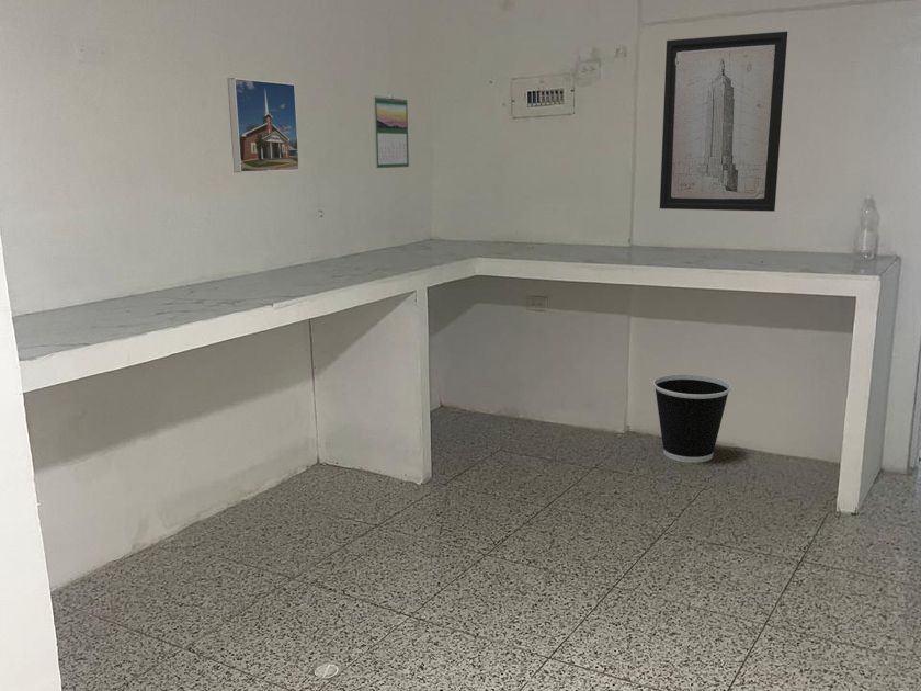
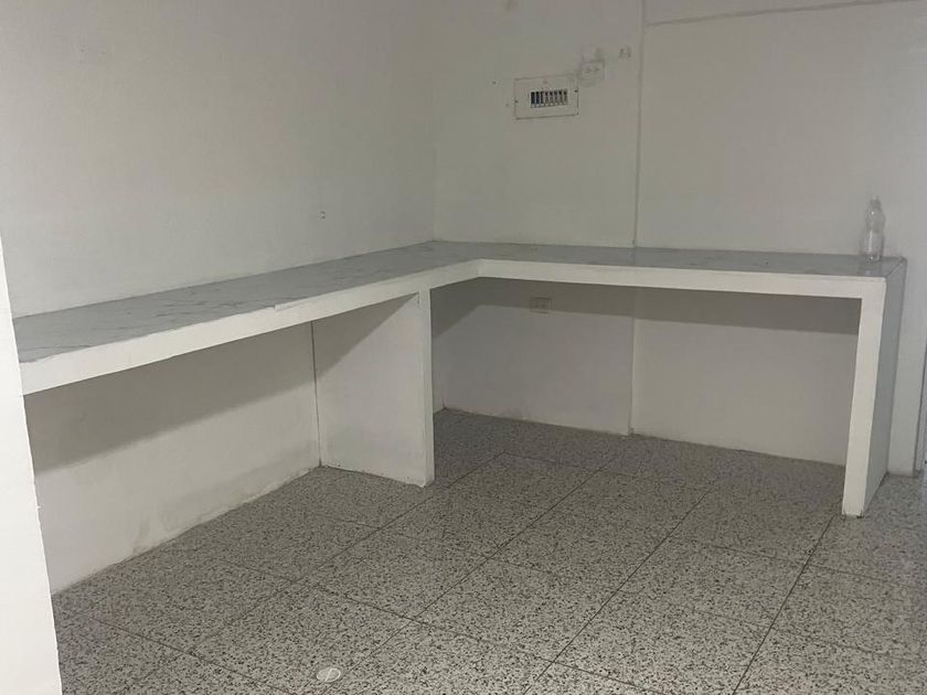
- calendar (391, 131)
- wall art (719, 124)
- wastebasket (690, 419)
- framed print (265, 126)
